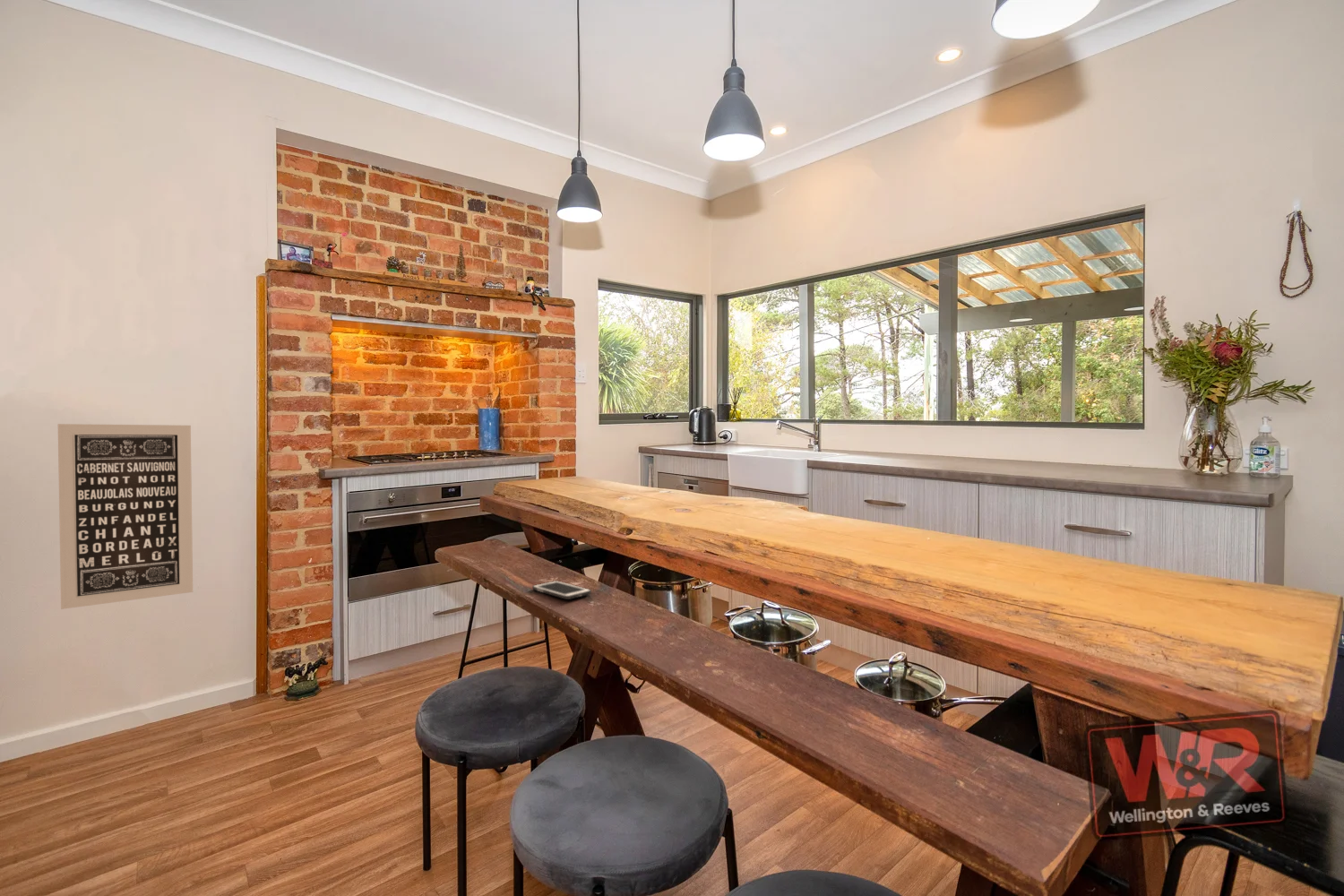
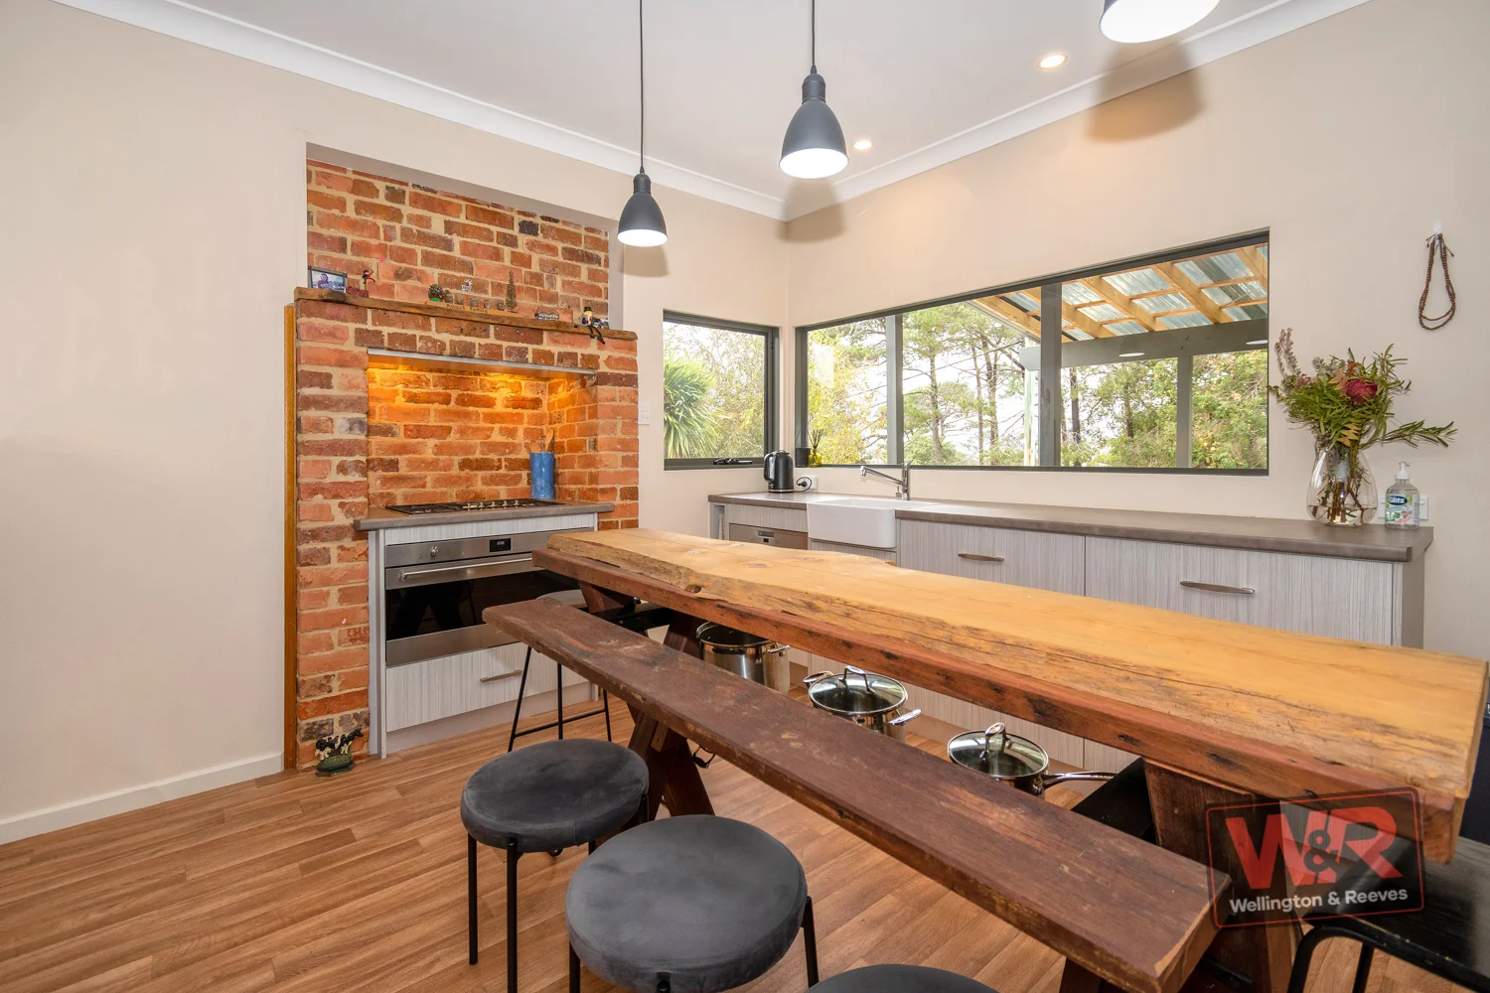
- cell phone (561, 590)
- wall art (129, 513)
